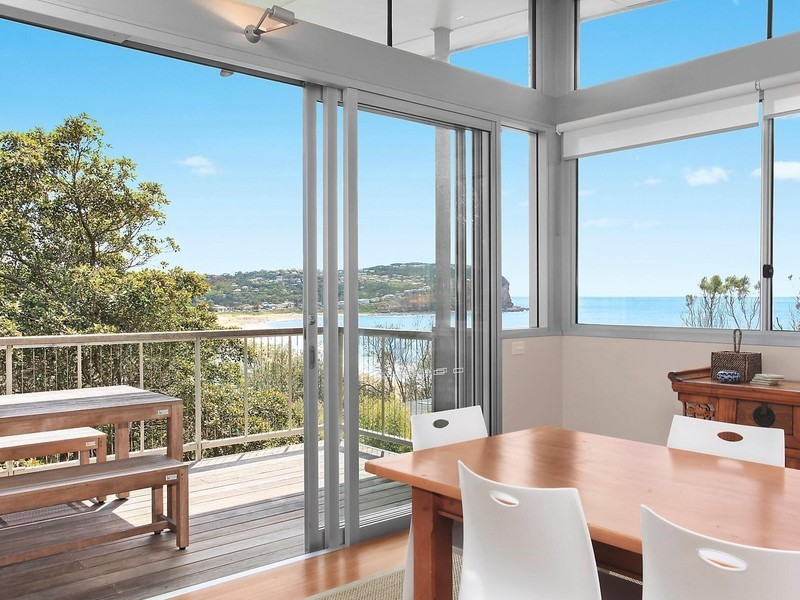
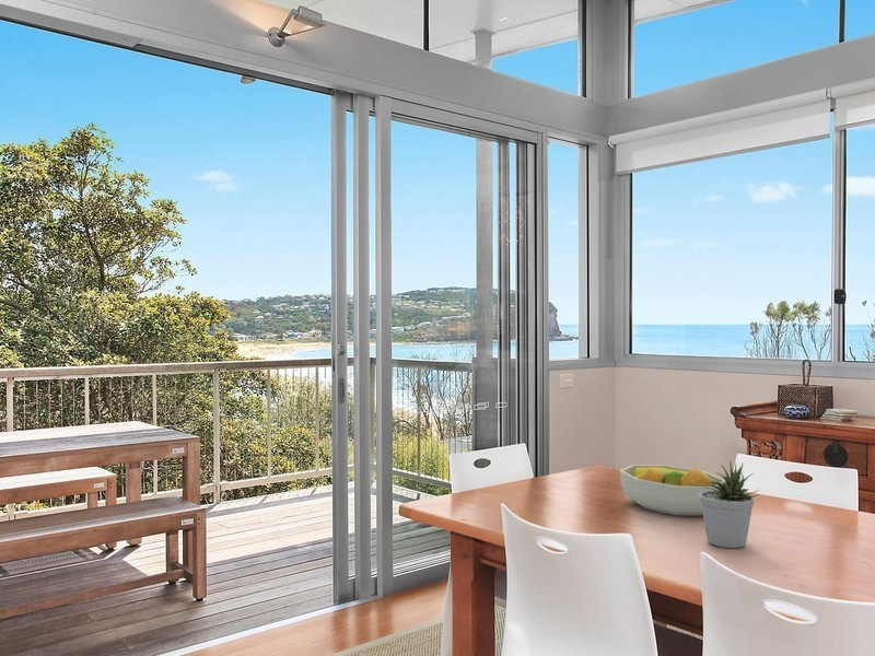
+ fruit bowl (670, 483)
+ potted plant (728, 502)
